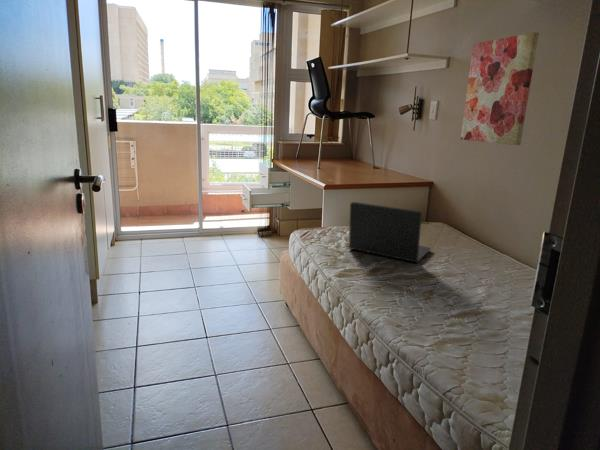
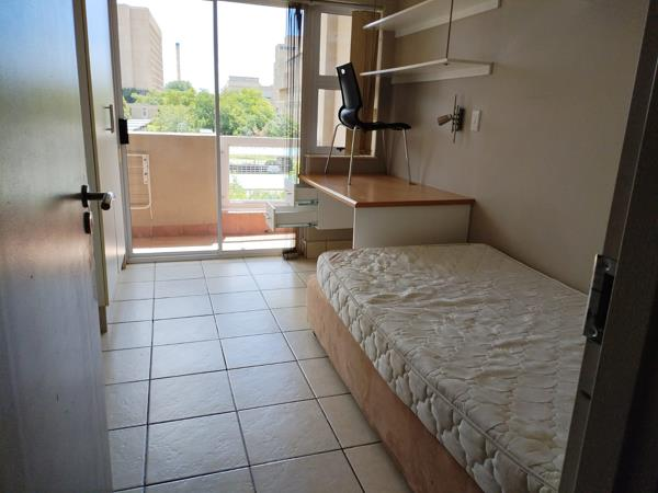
- laptop (391, 226)
- wall art (495, 91)
